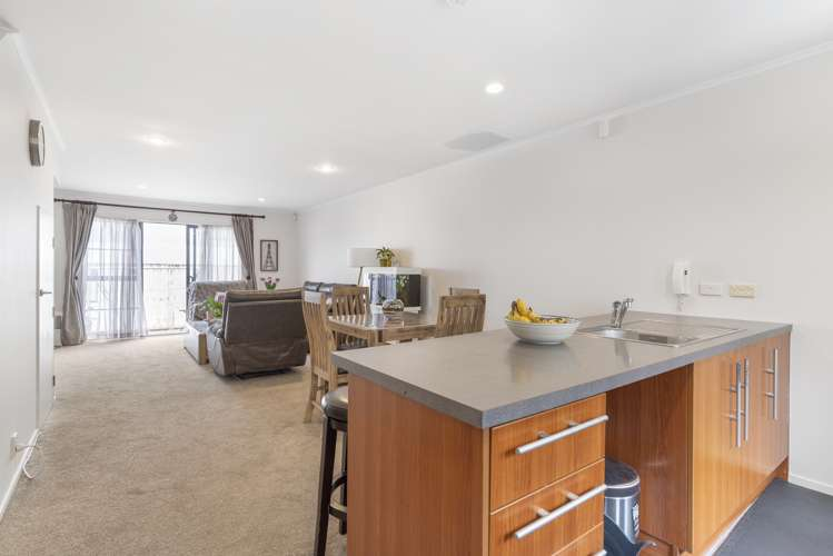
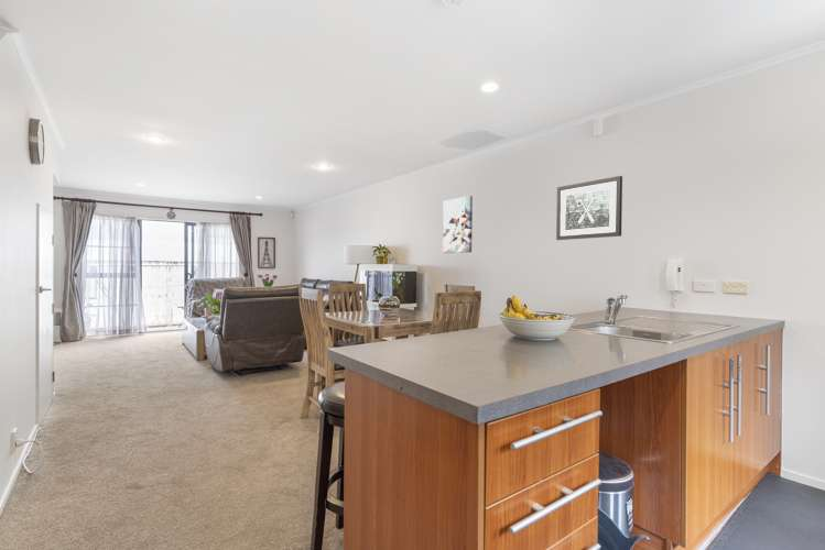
+ wall art (587, 210)
+ wall art (456, 226)
